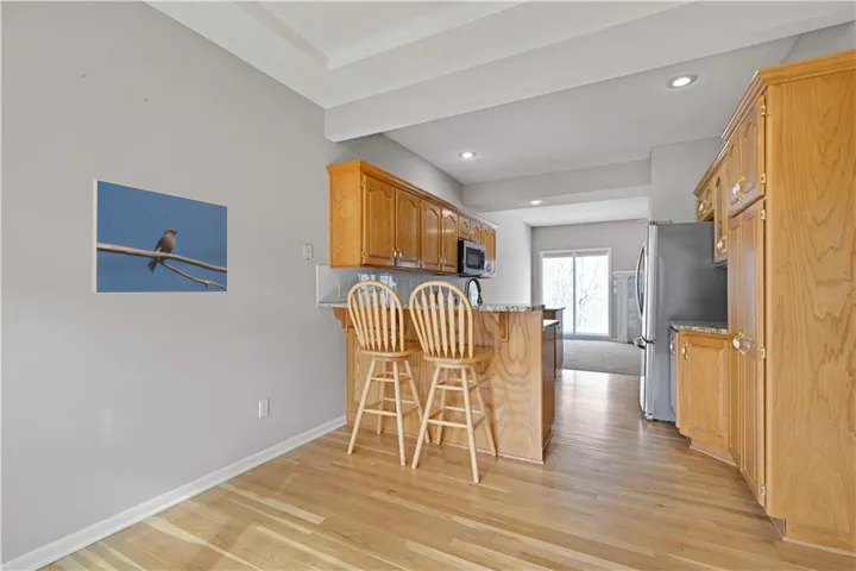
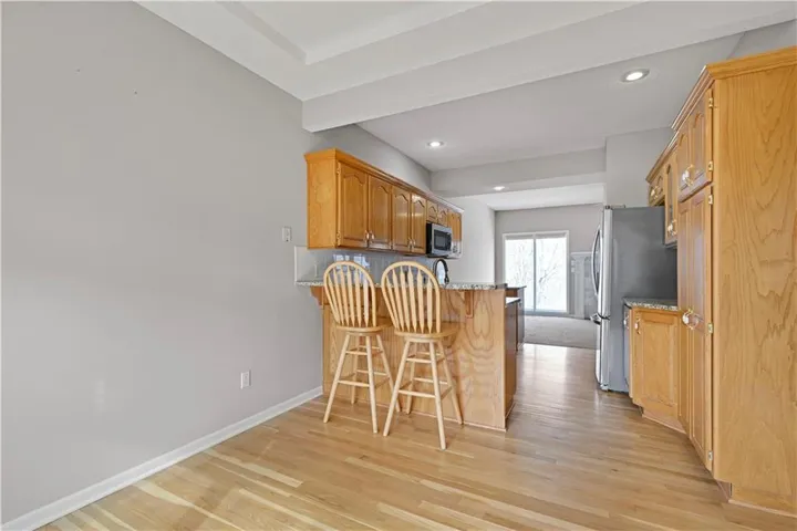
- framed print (169, 243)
